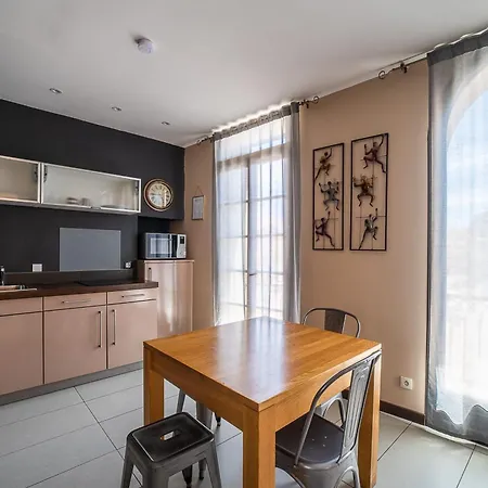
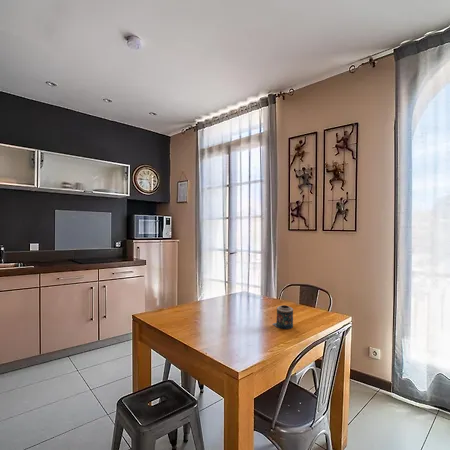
+ candle (282, 315)
